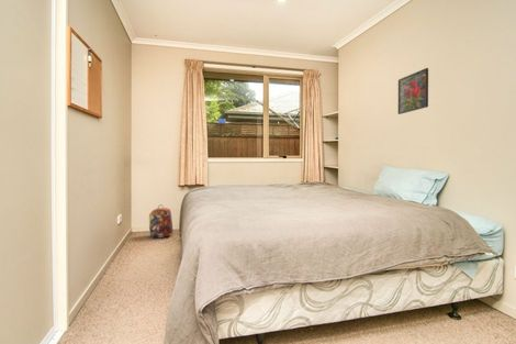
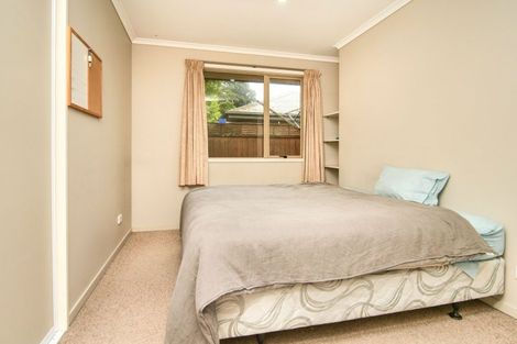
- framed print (412, 92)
- backpack (160, 221)
